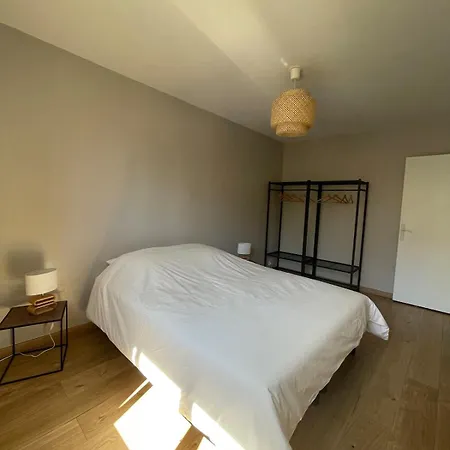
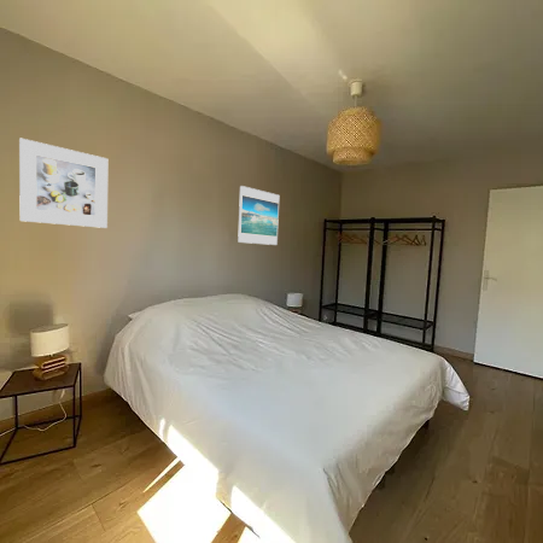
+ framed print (66, 187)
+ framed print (259, 217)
